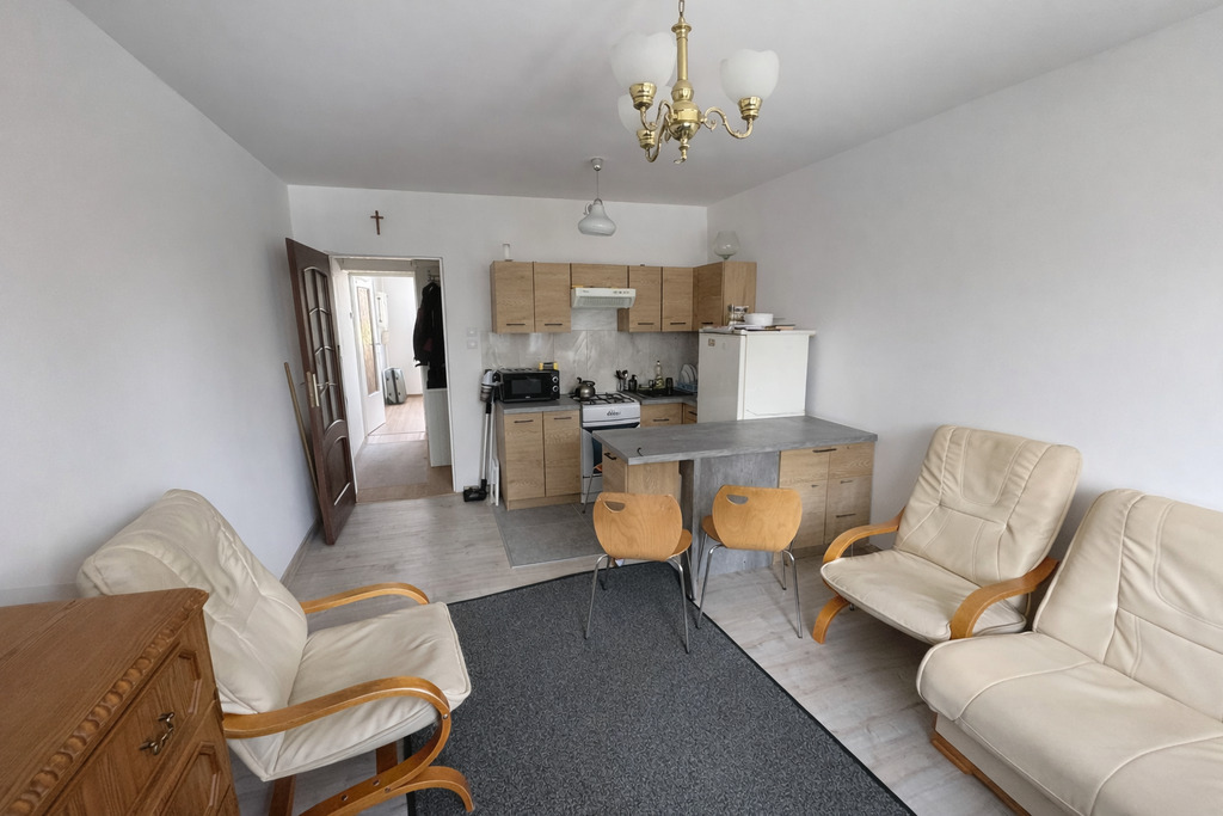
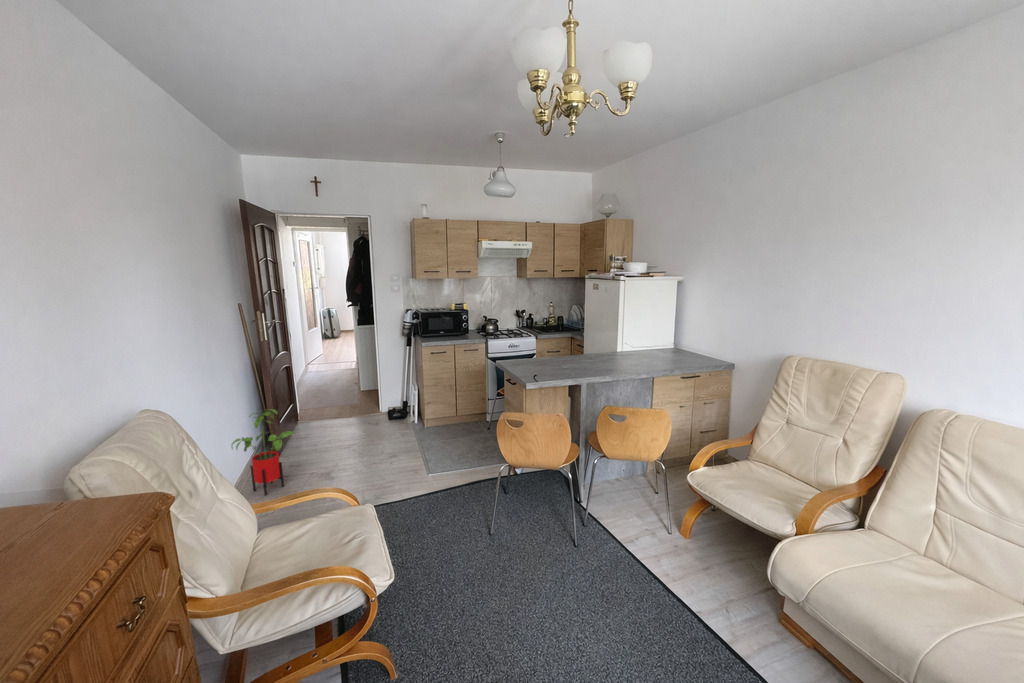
+ house plant (268, 451)
